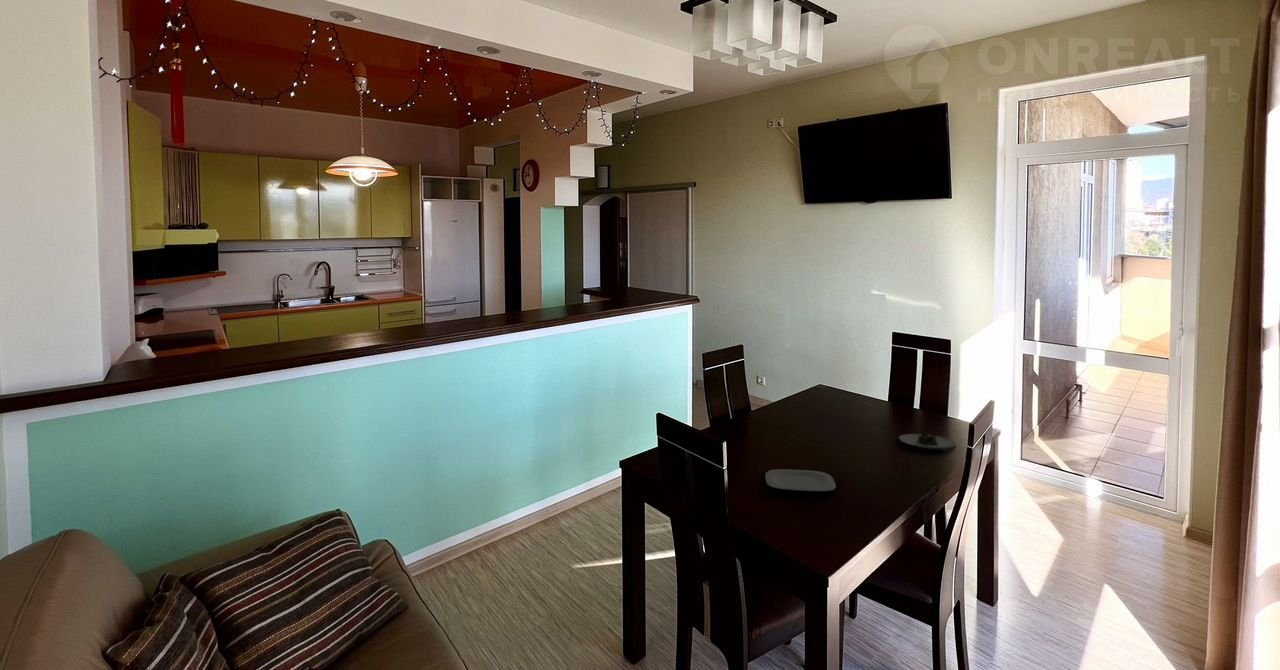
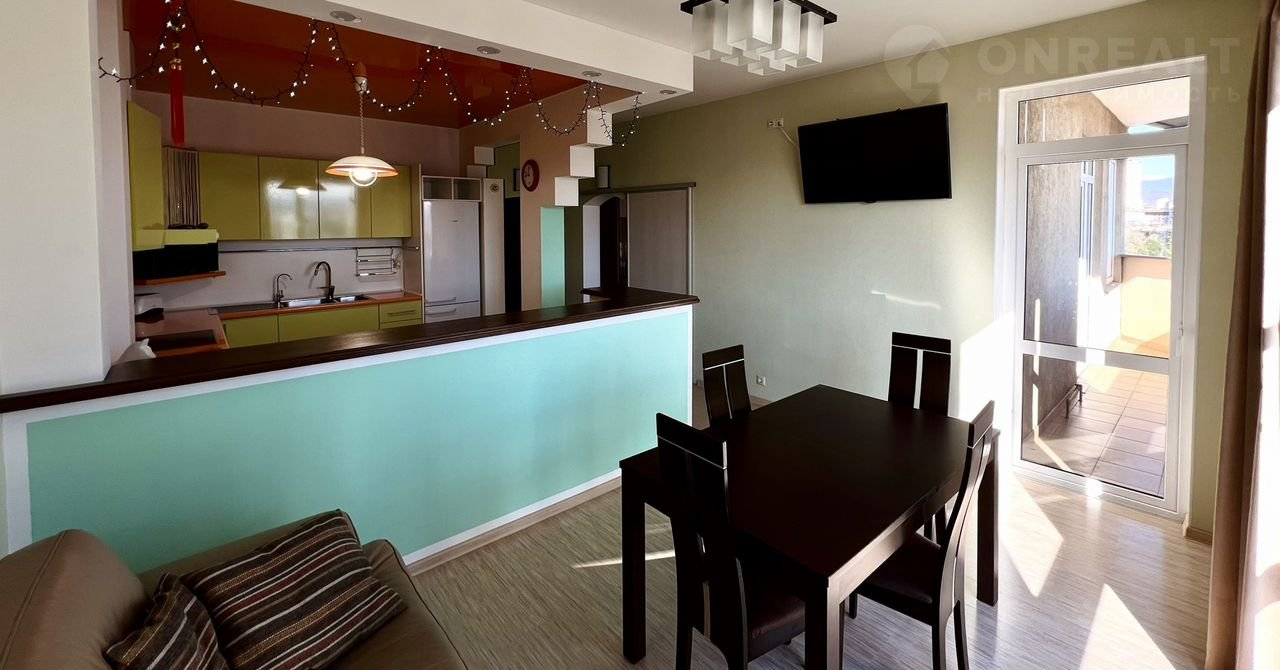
- salad plate (927, 438)
- plate (799, 481)
